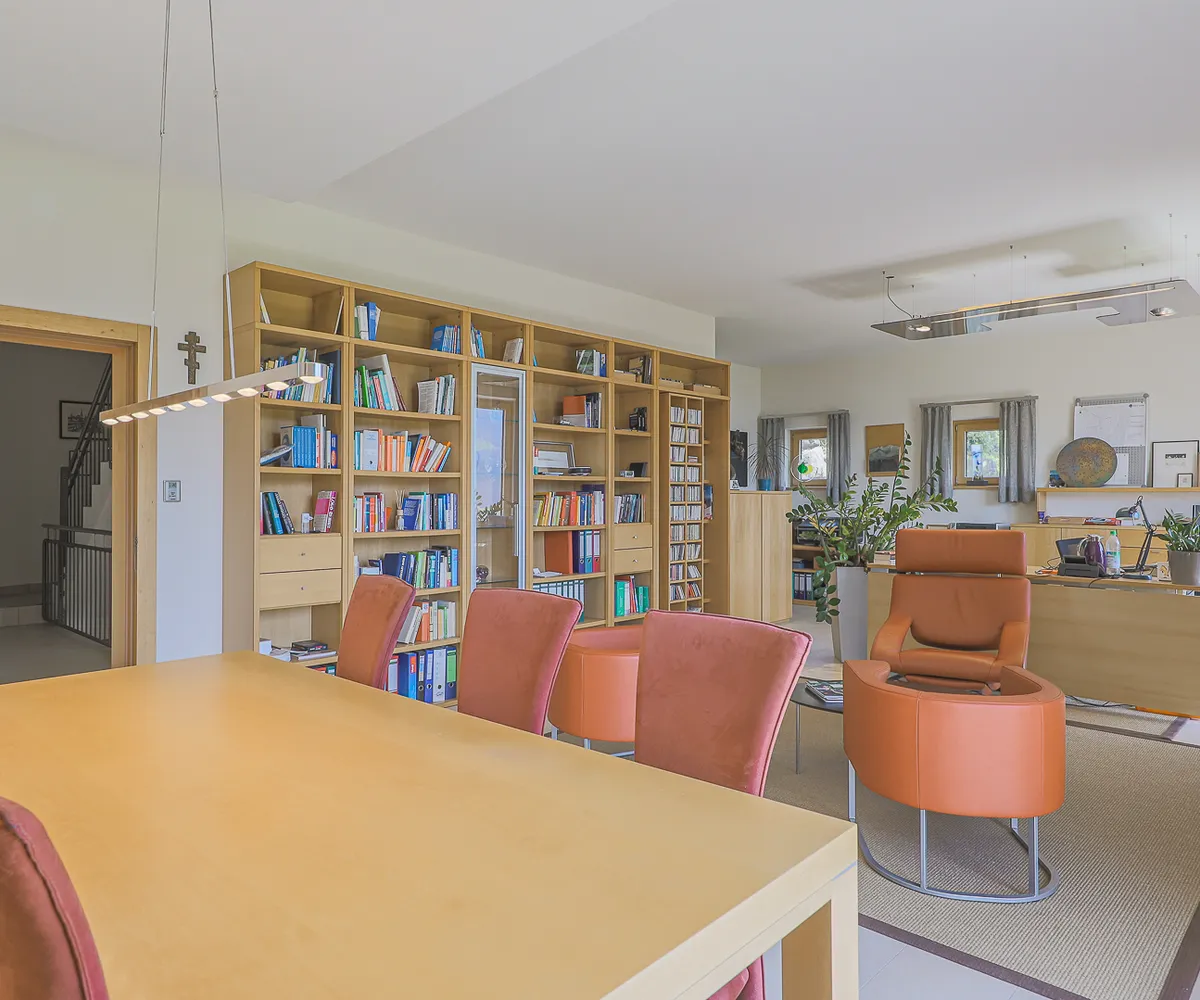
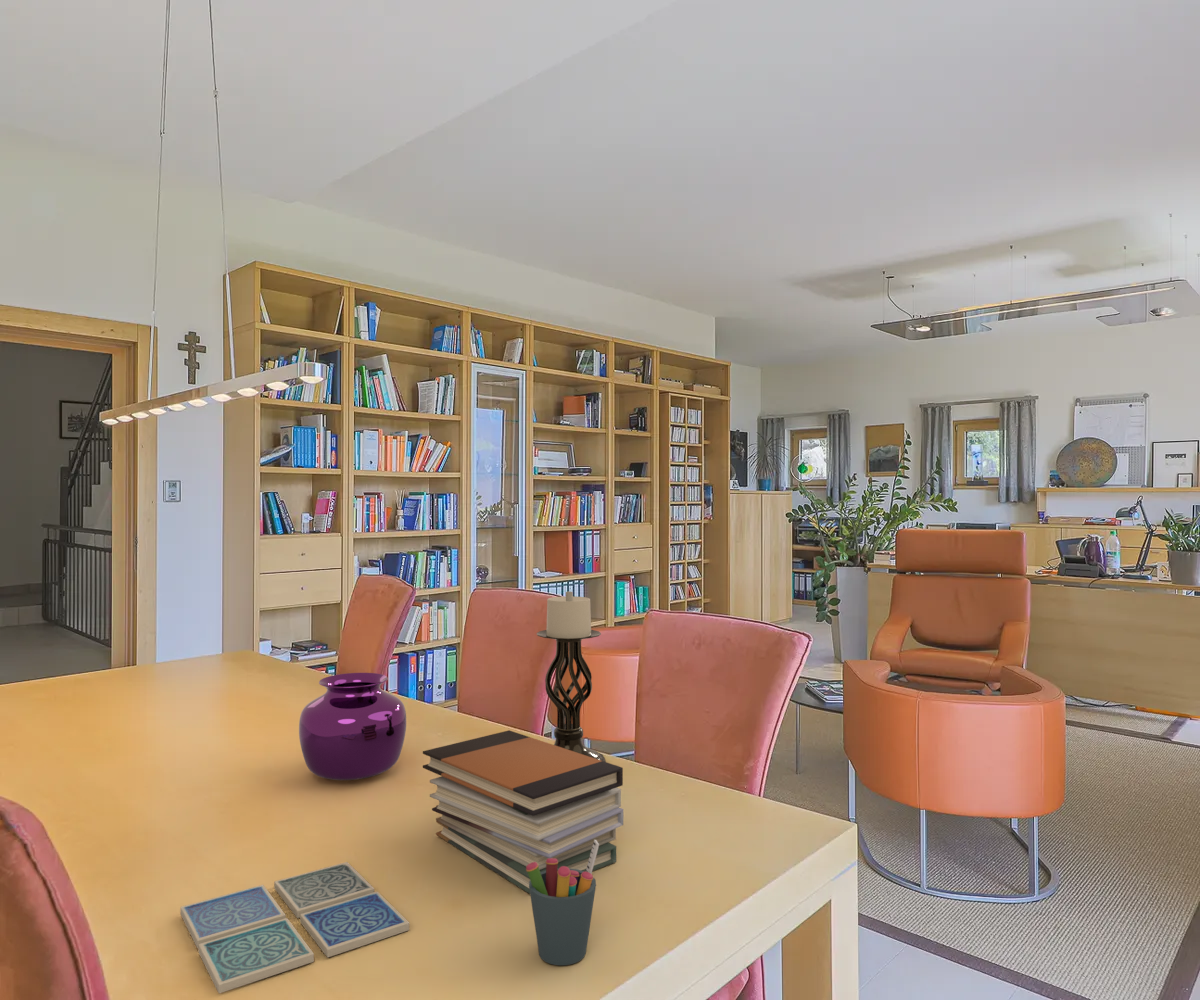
+ candle holder (571, 678)
+ book stack (522, 804)
+ vase (353, 726)
+ pen holder (562, 899)
+ drink coaster (295, 915)
